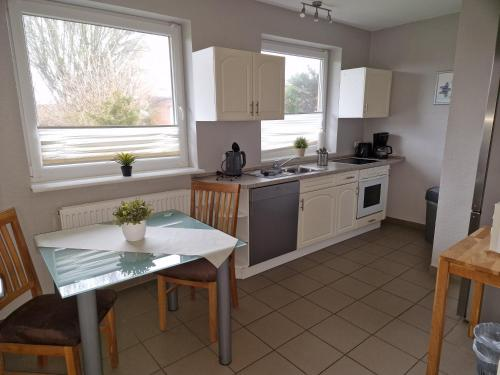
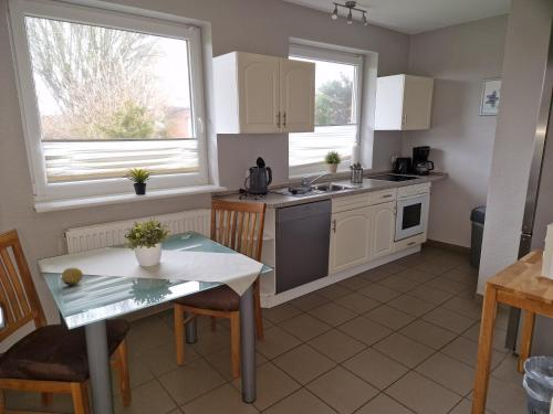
+ fruit (72, 276)
